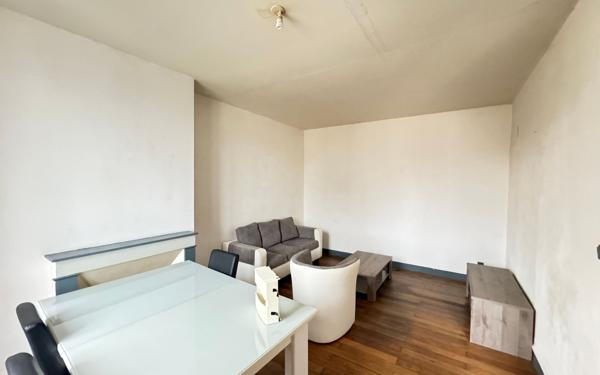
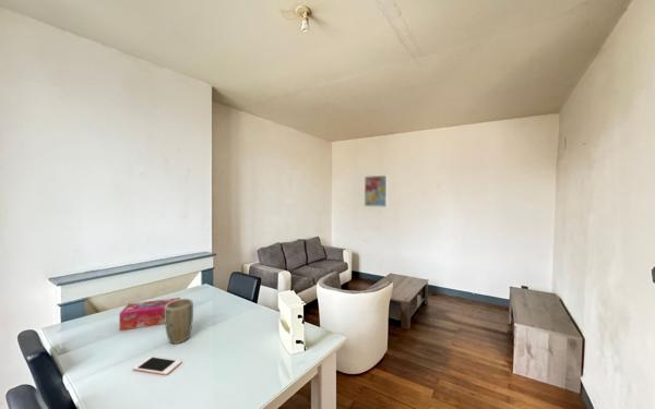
+ plant pot (179, 321)
+ tissue box (152, 312)
+ cell phone (157, 364)
+ wall art (376, 191)
